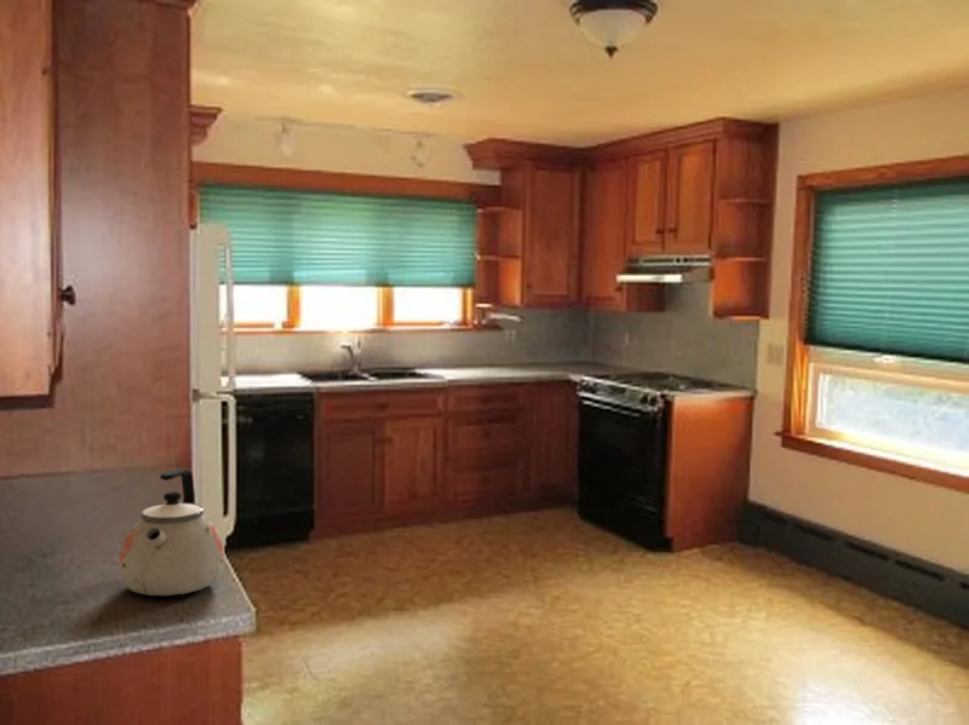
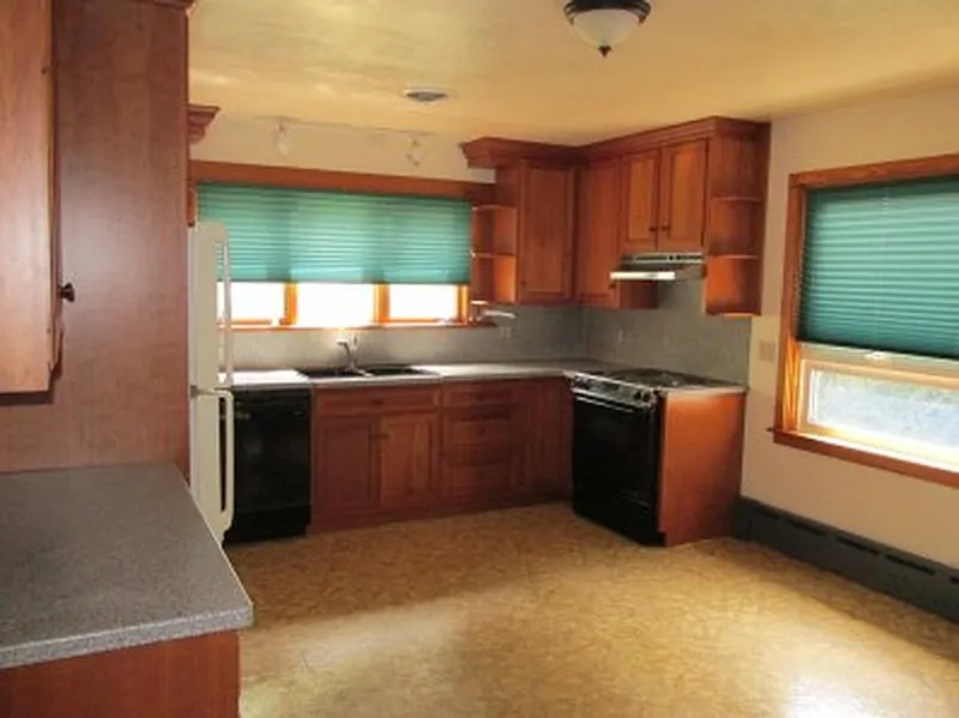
- kettle (172, 528)
